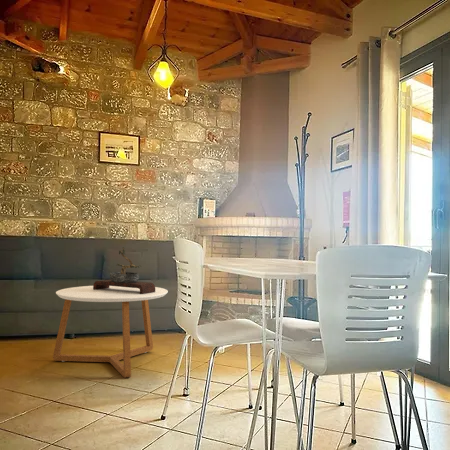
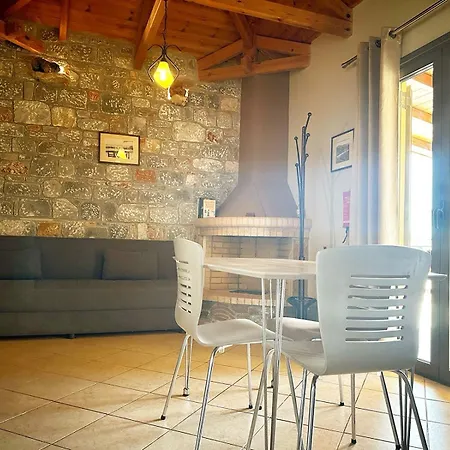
- coffee table (123, 326)
- bonsai tree (124, 268)
